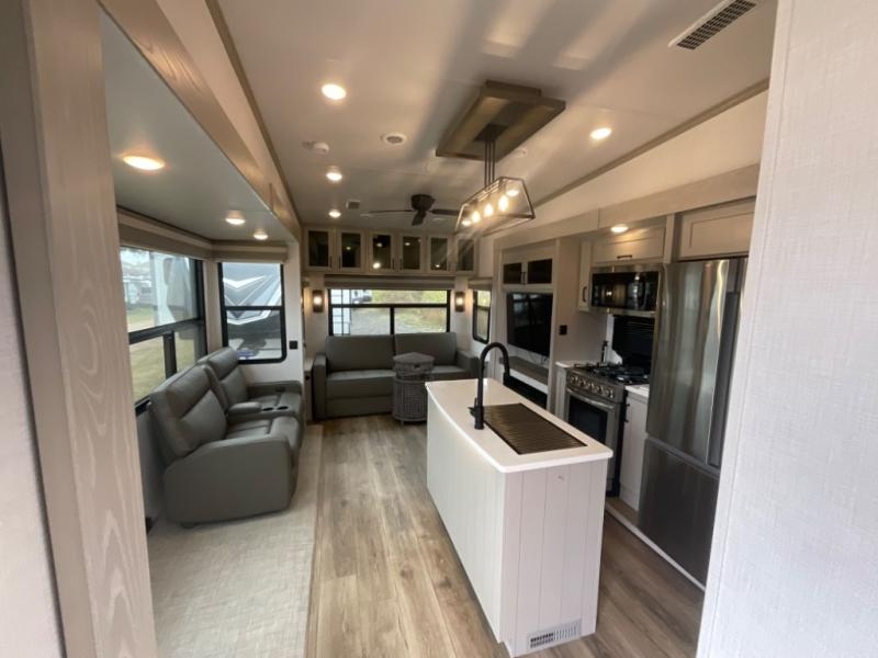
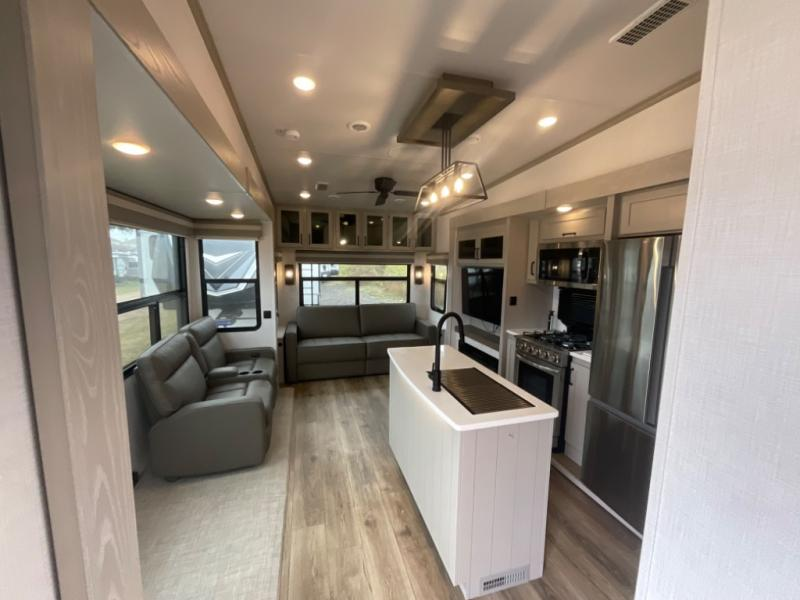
- trash can (413, 385)
